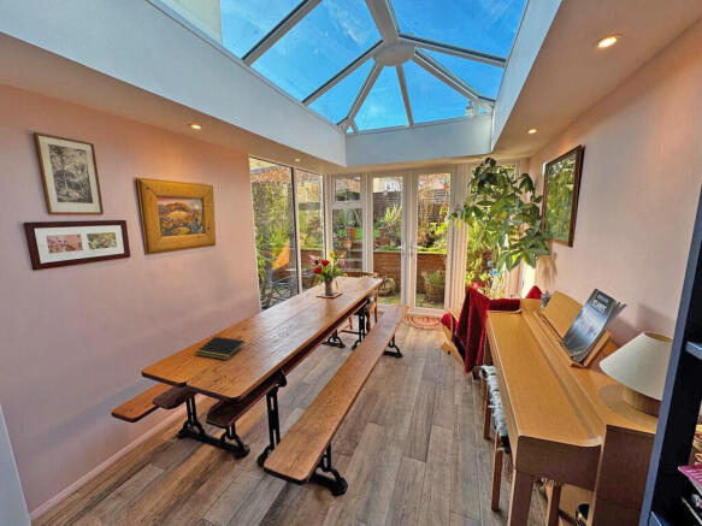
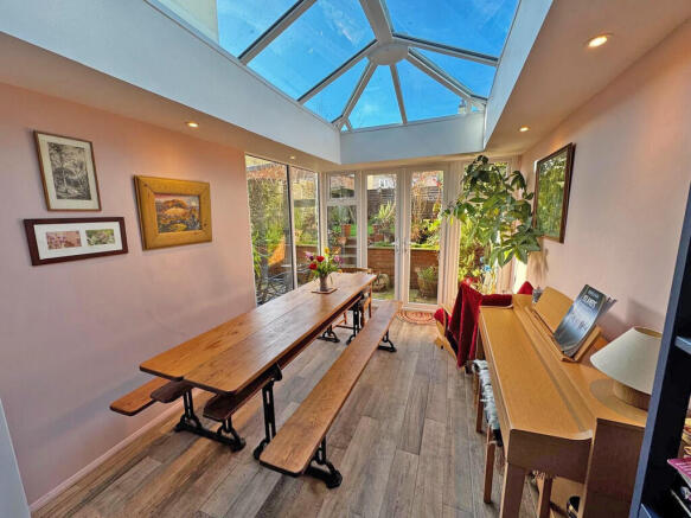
- notepad (220, 347)
